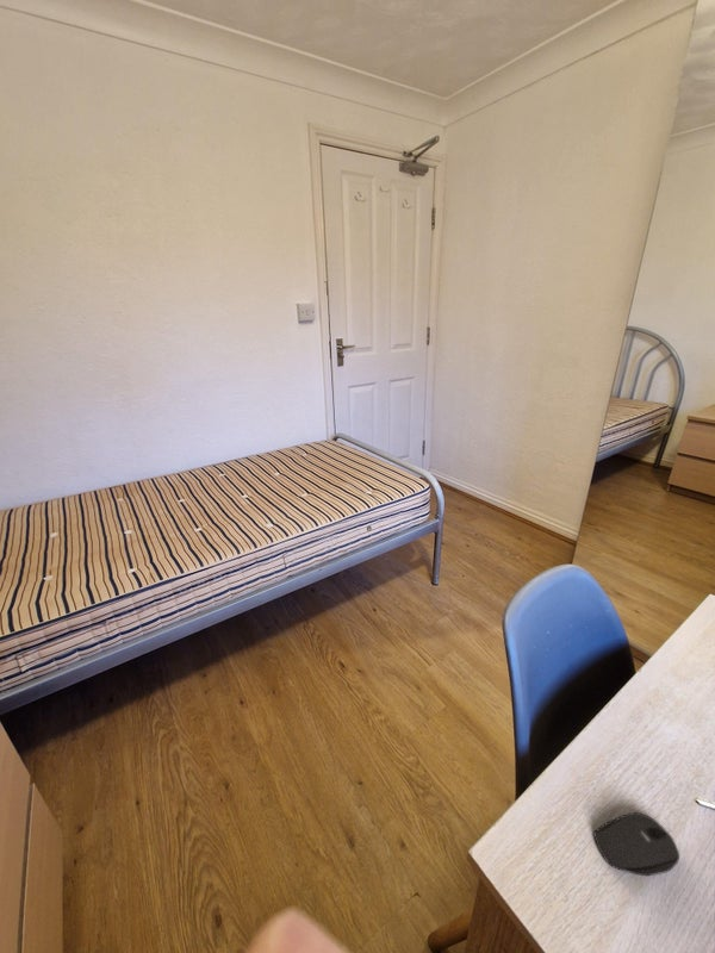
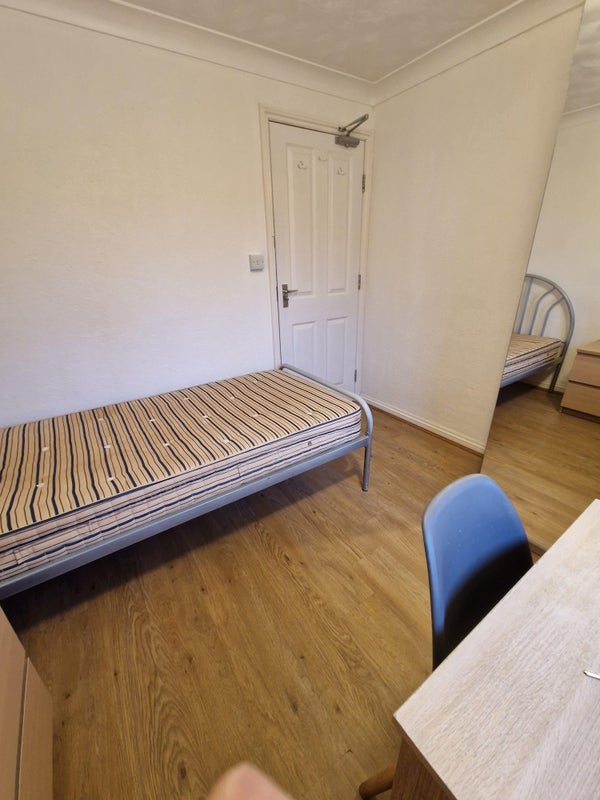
- mouse (636, 840)
